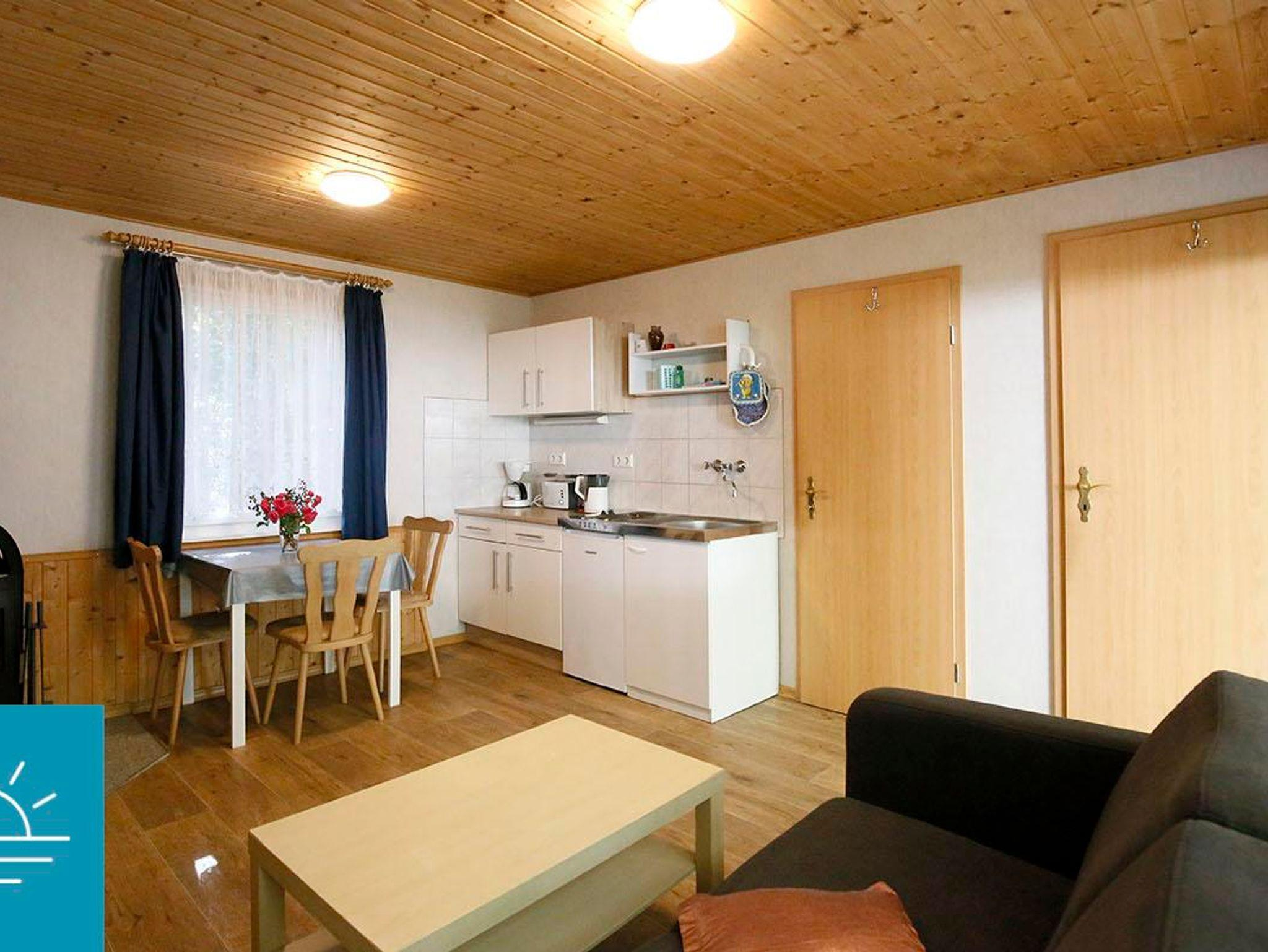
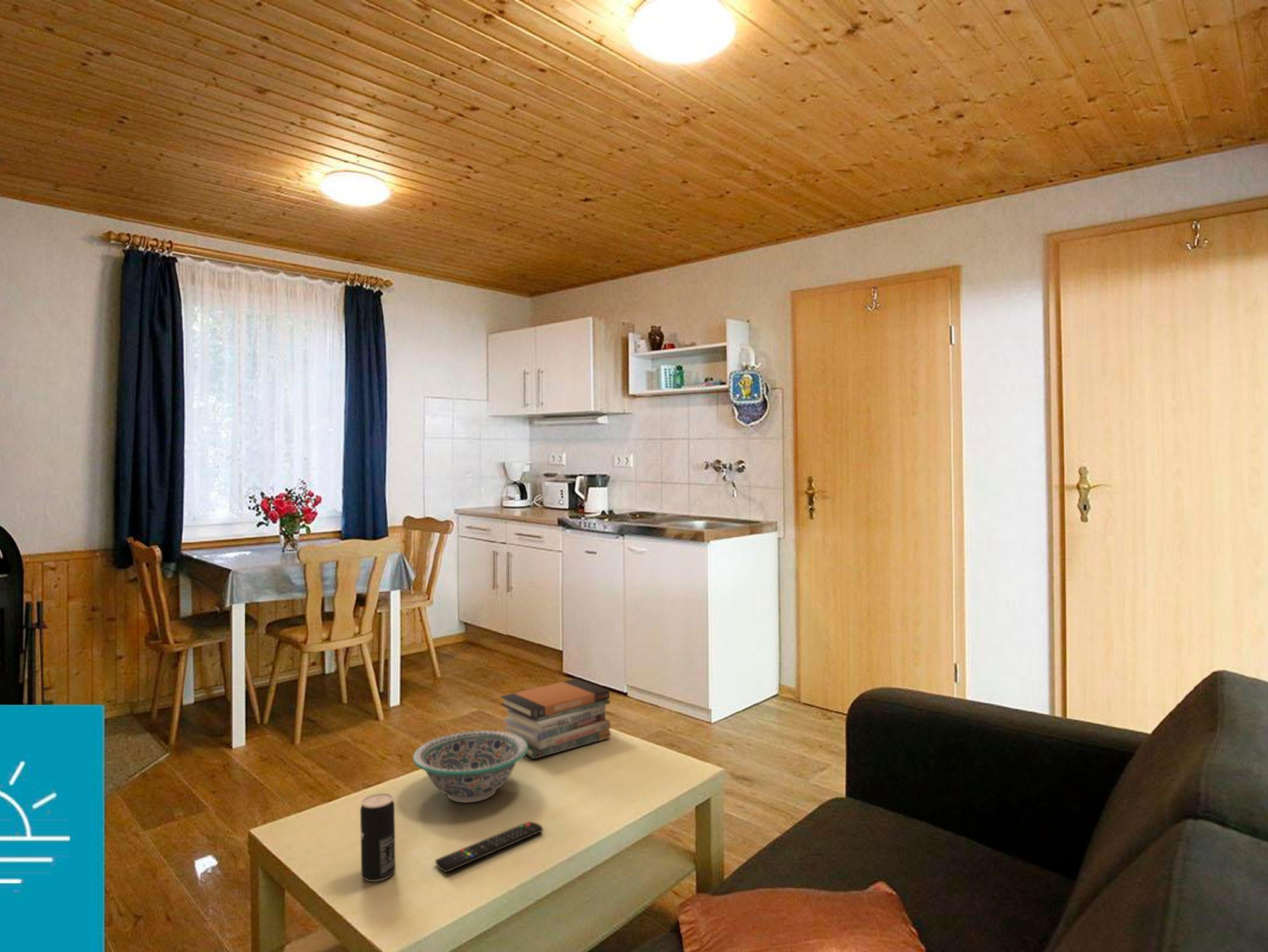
+ remote control (492, 845)
+ book stack (556, 717)
+ beverage can (378, 836)
+ decorative bowl (471, 771)
